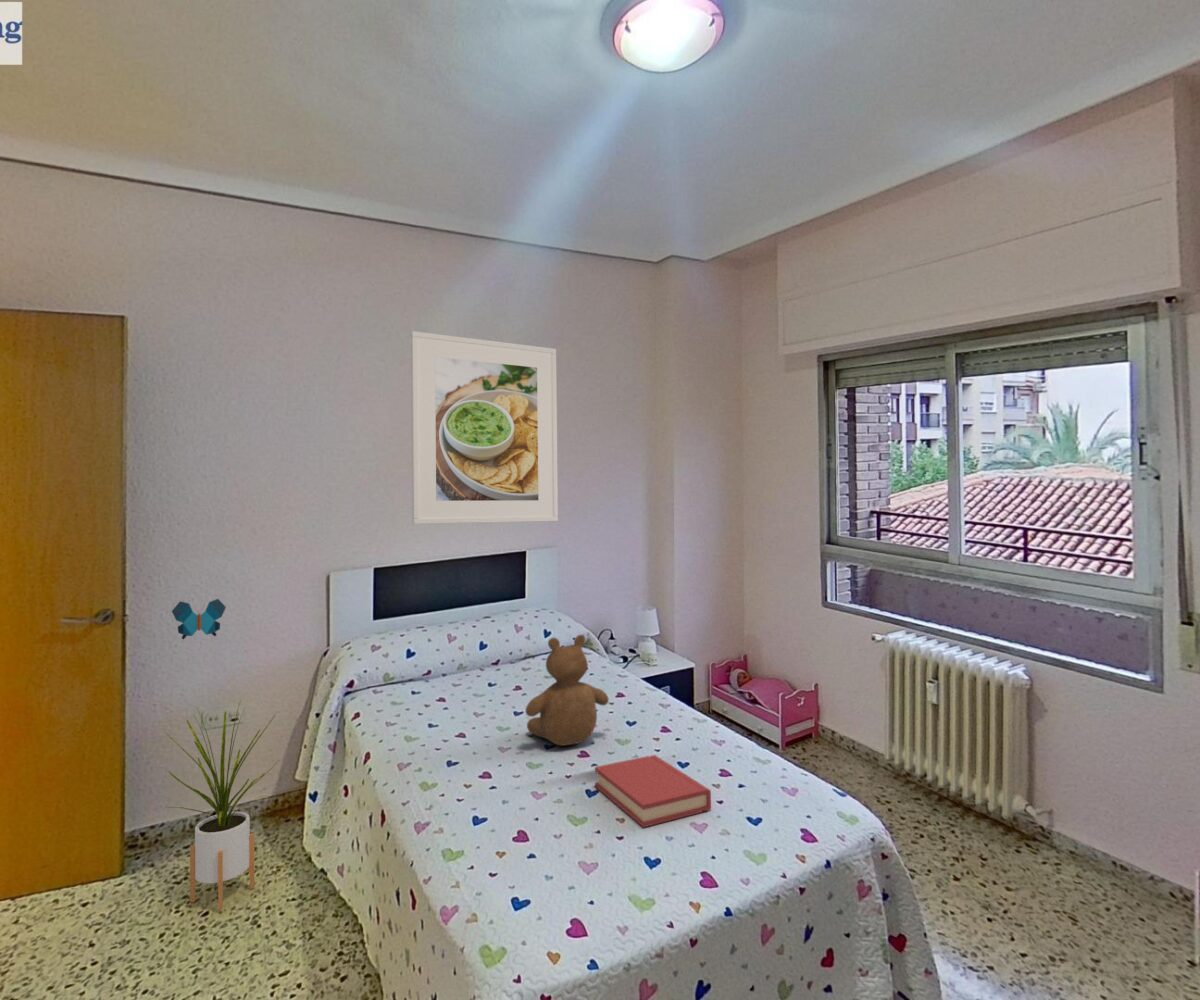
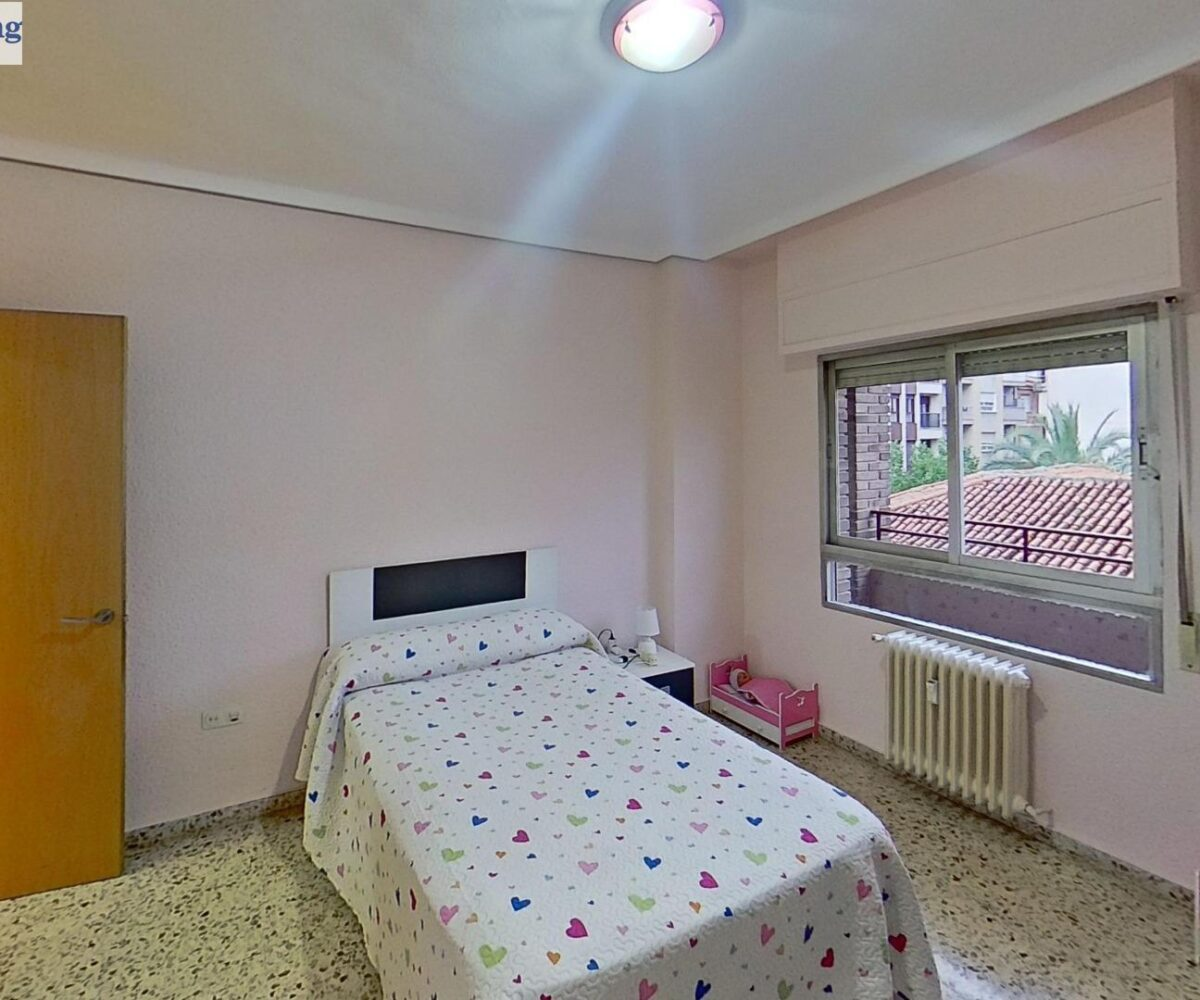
- house plant (224, 798)
- decorative butterfly (199, 619)
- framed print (488, 431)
- teddy bear (561, 686)
- hardback book (650, 787)
